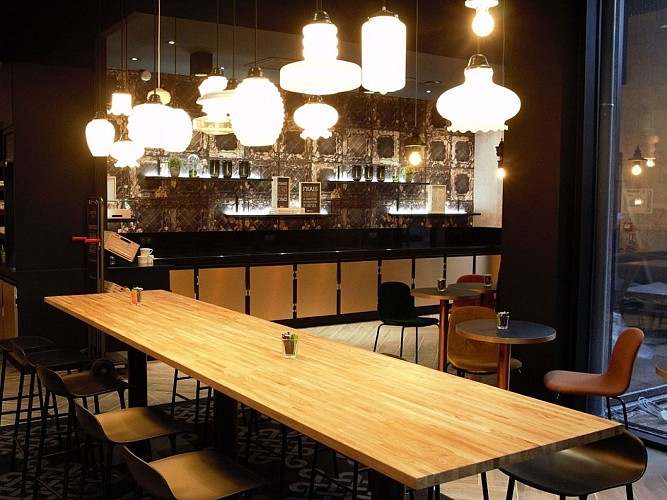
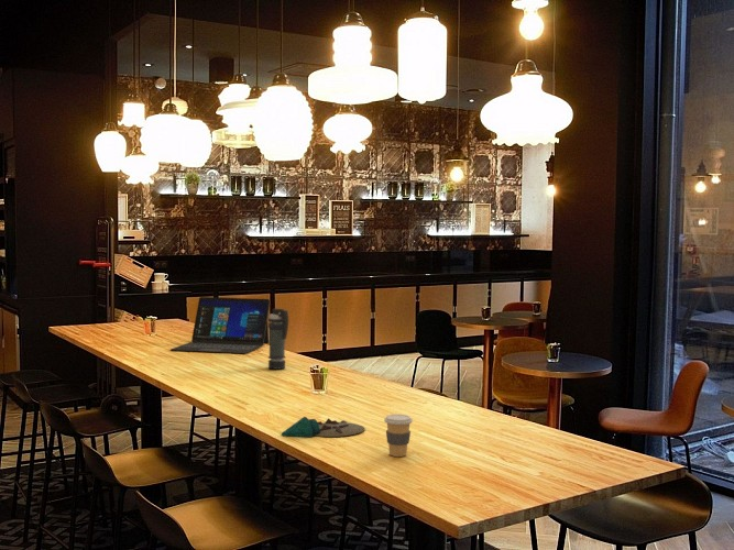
+ laptop (221, 323)
+ coffee cup (397, 436)
+ smoke grenade (278, 339)
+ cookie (325, 422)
